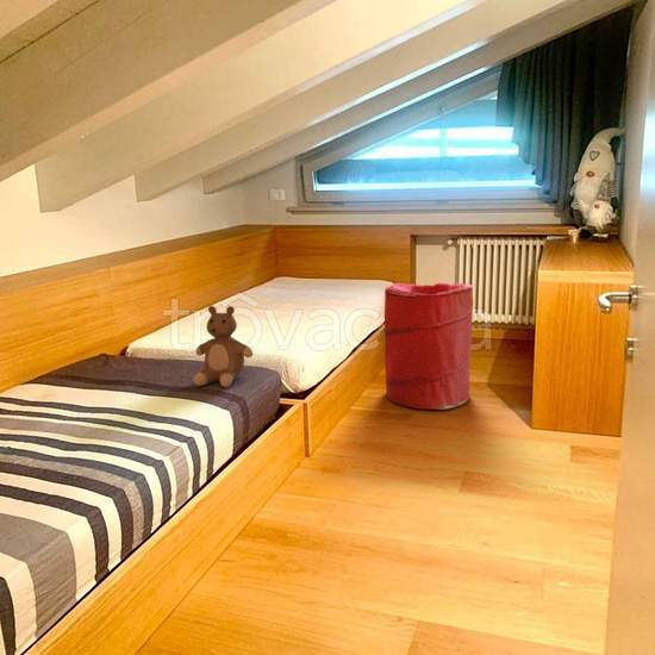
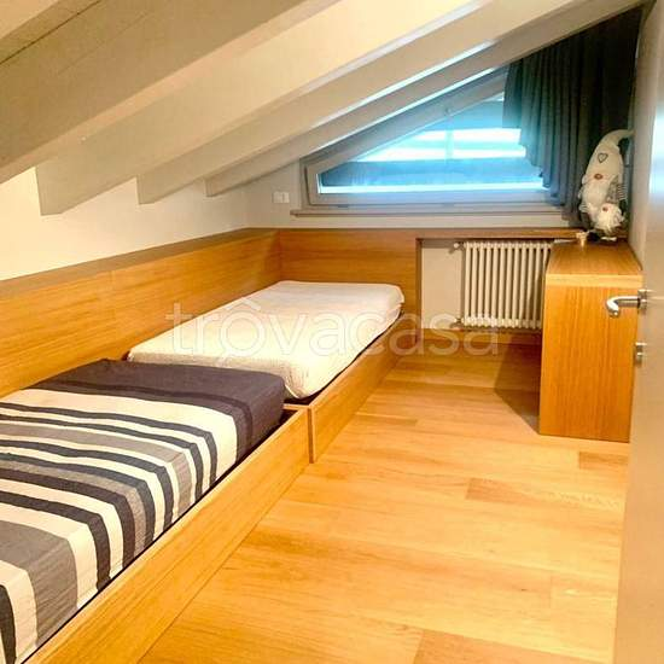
- laundry hamper (428, 339)
- teddy bear (218, 344)
